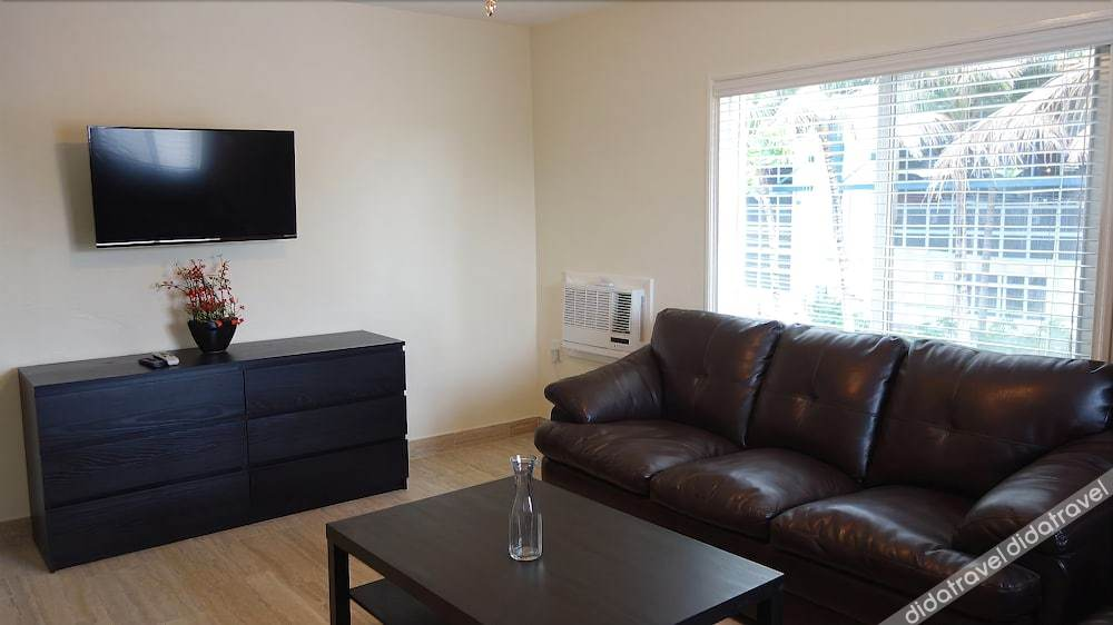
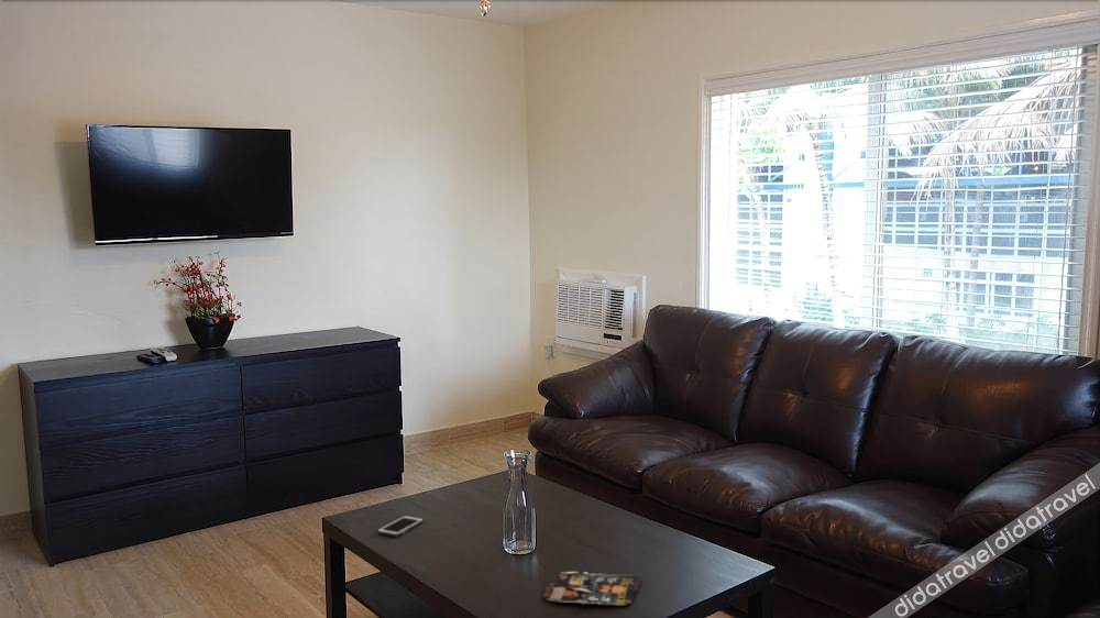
+ magazine (592, 585)
+ cell phone (400, 526)
